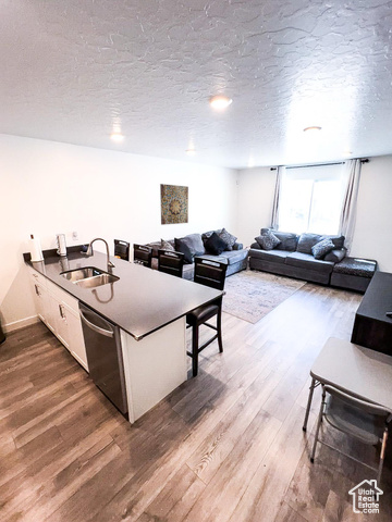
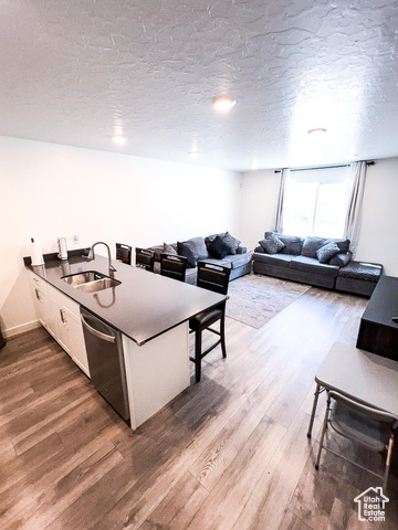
- wall art (174, 204)
